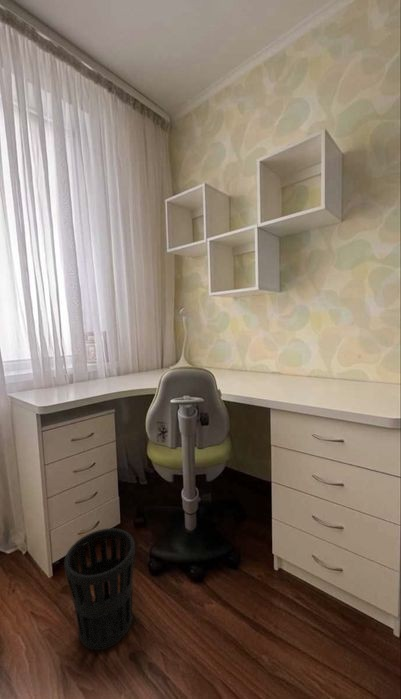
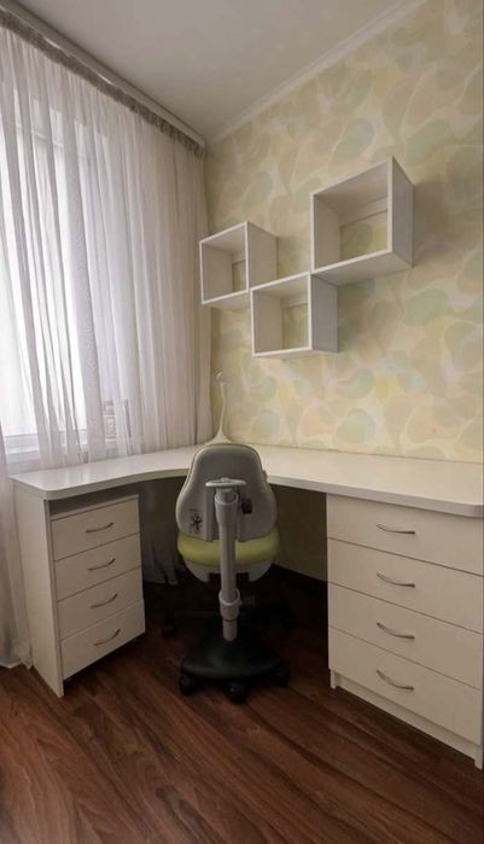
- wastebasket (104, 587)
